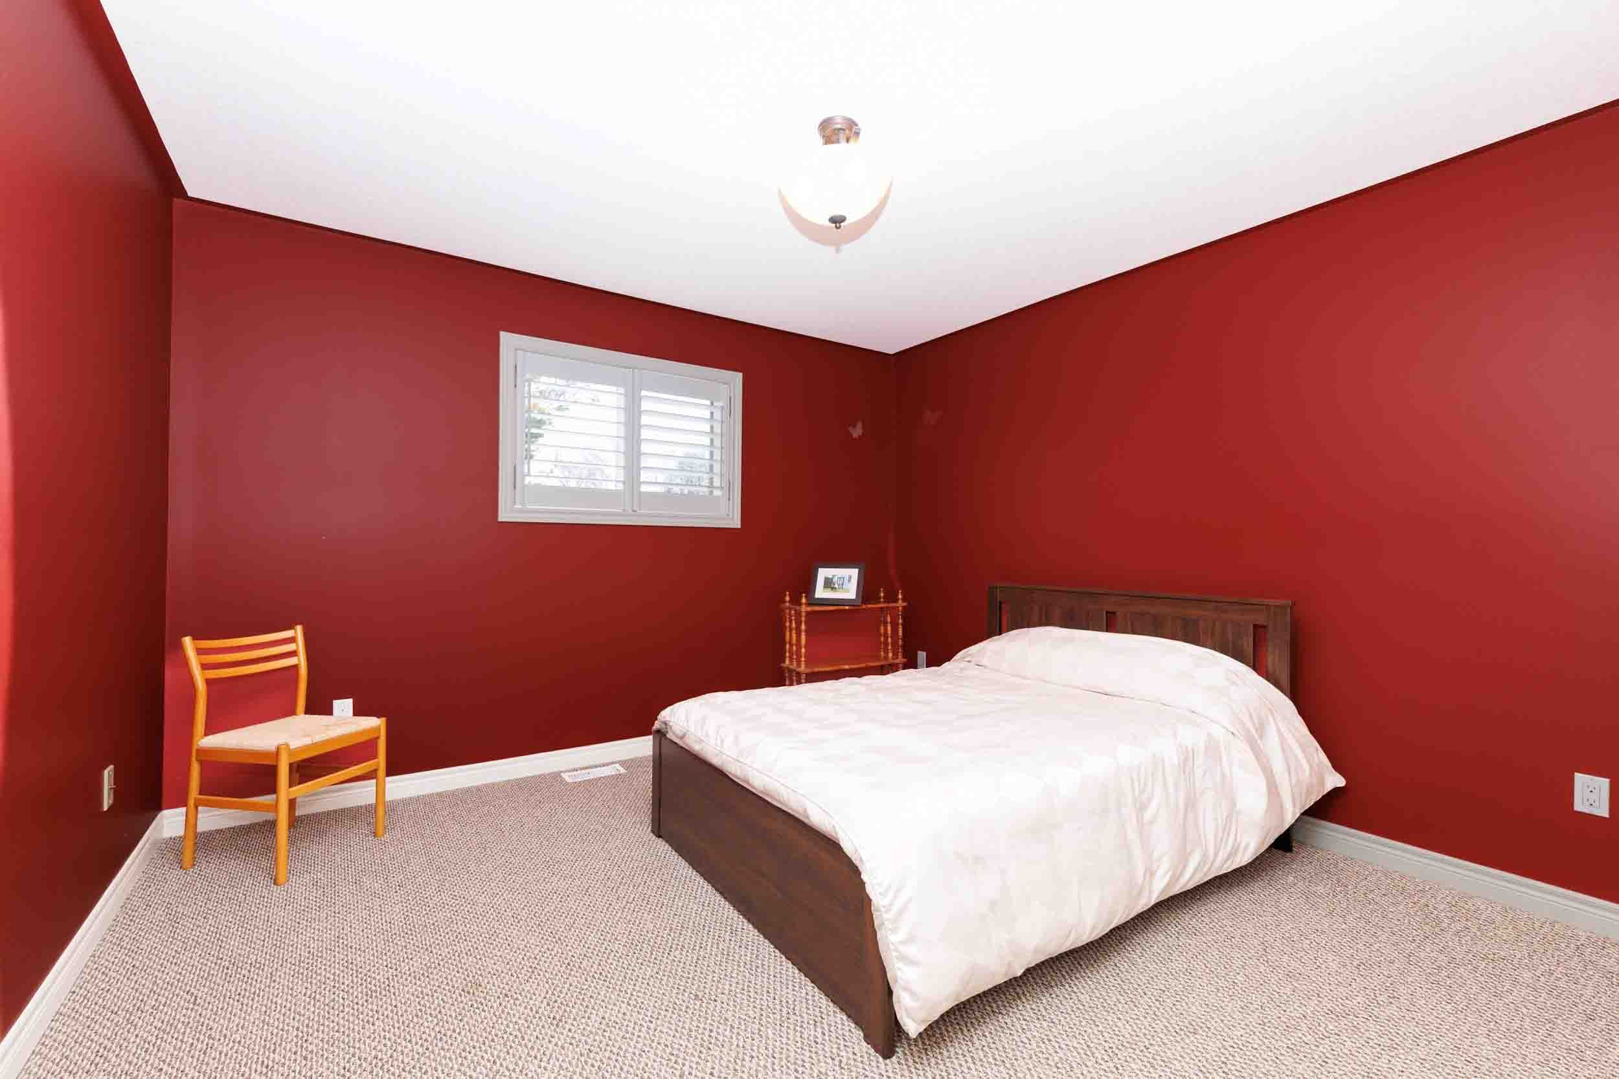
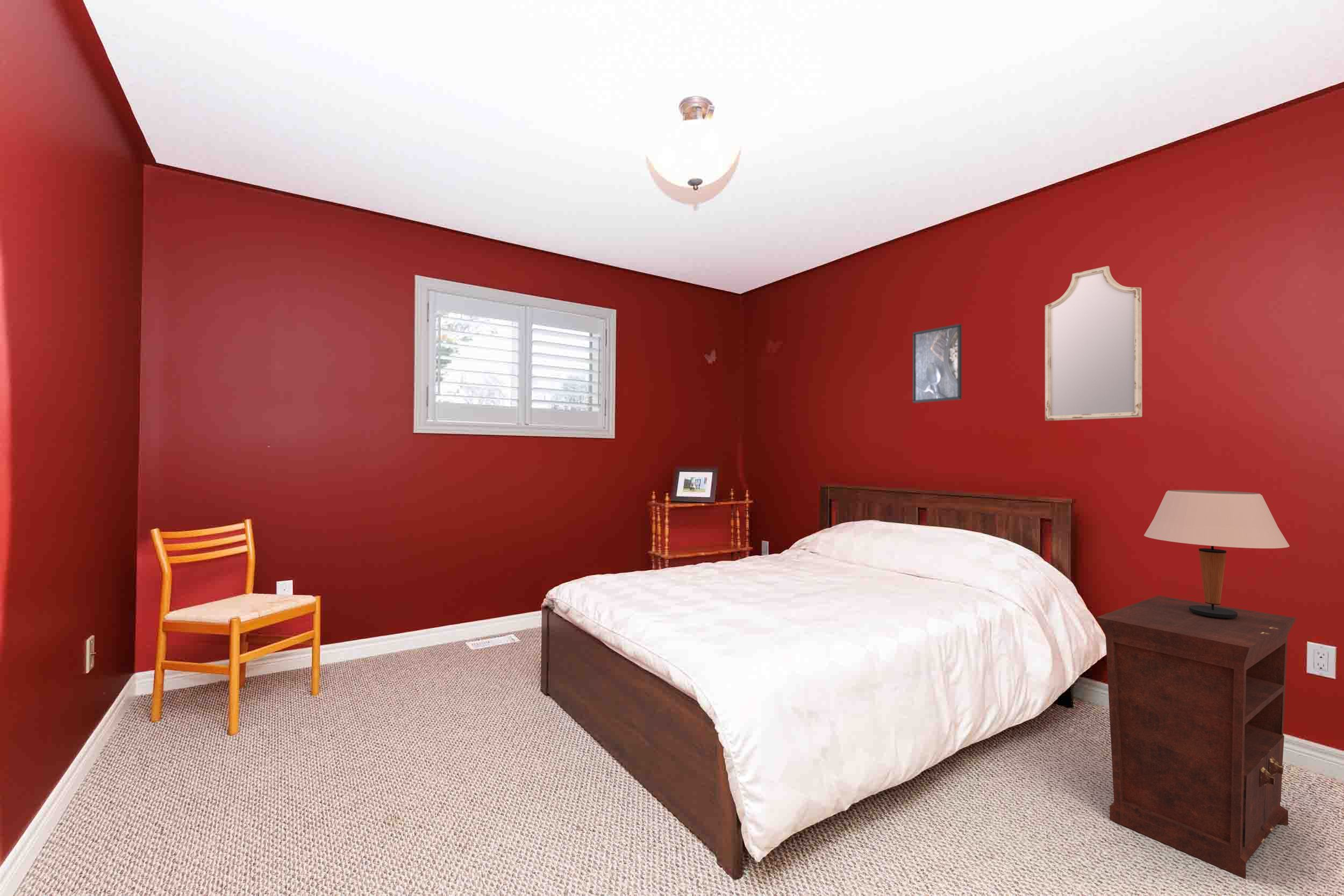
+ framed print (936, 364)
+ home mirror (1090, 344)
+ nightstand (1198, 720)
+ table lamp (1212, 553)
